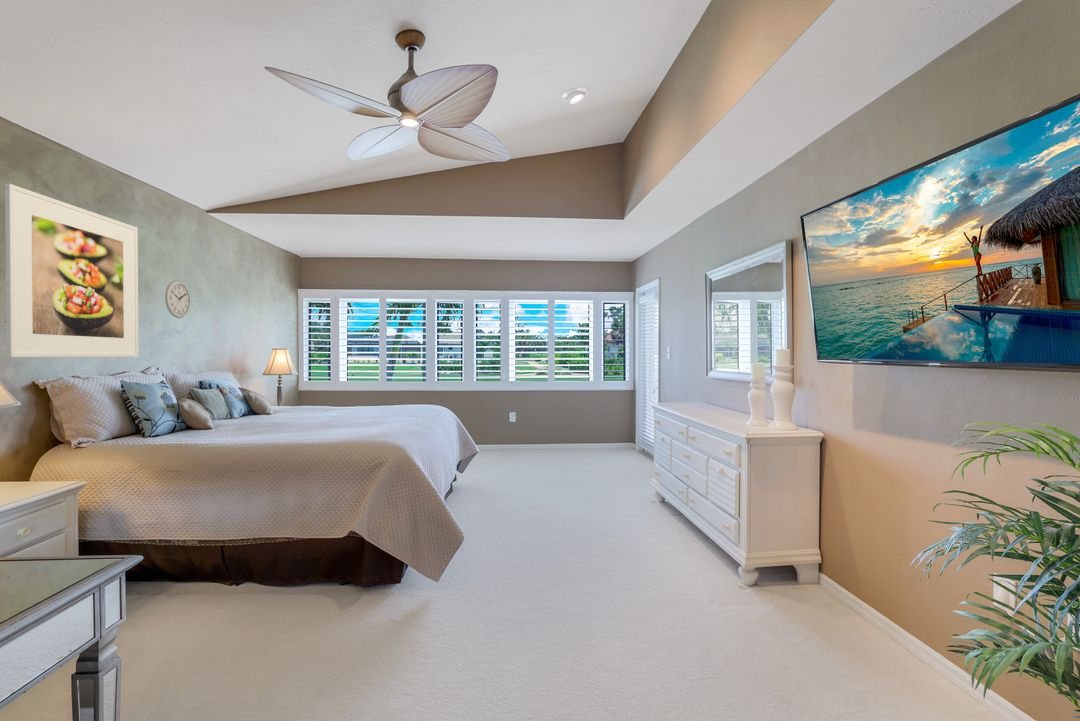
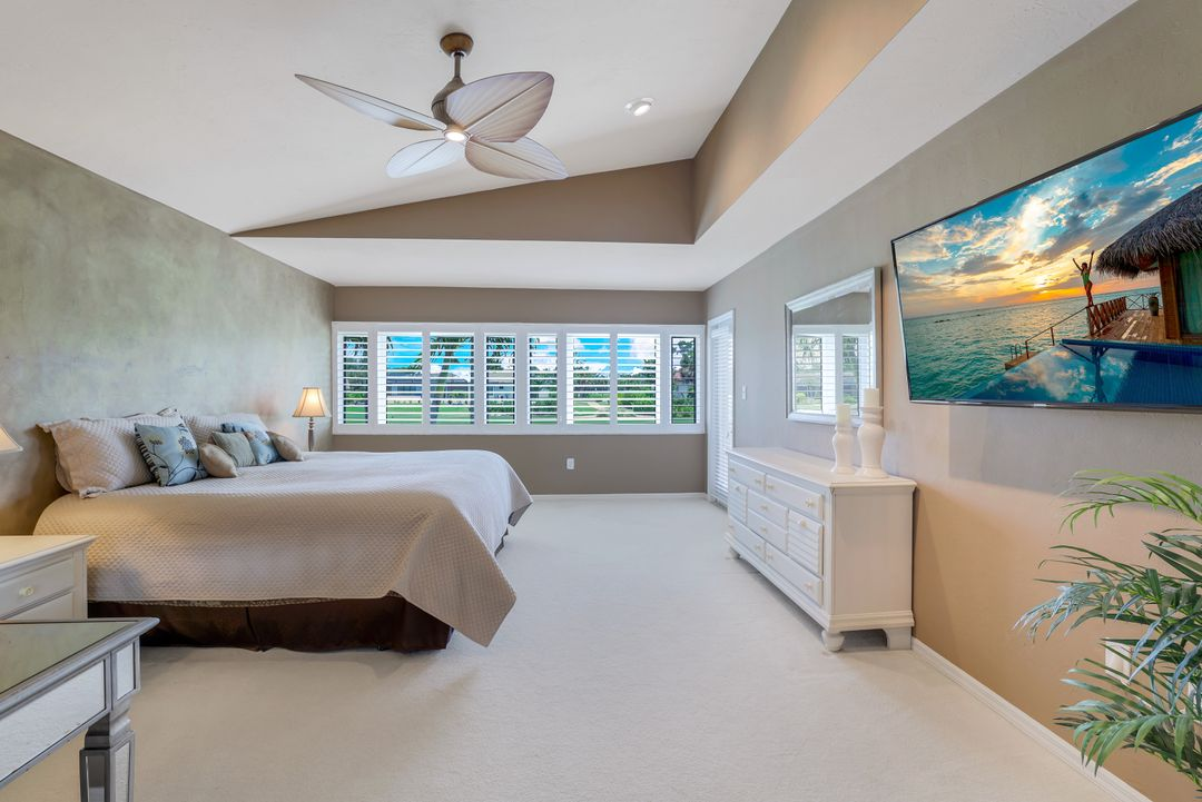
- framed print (81, 282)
- wall clock (179, 299)
